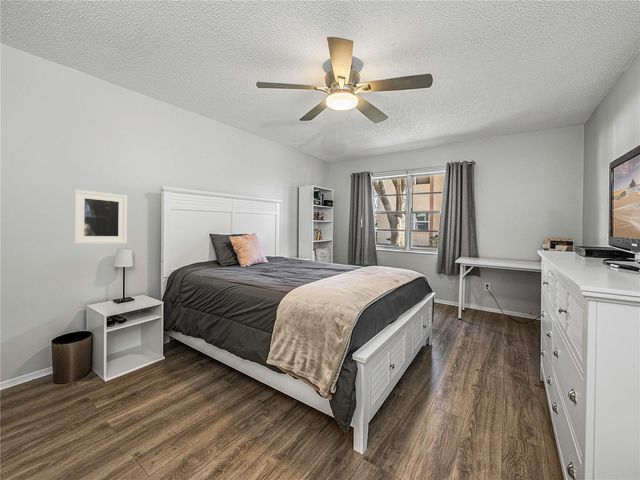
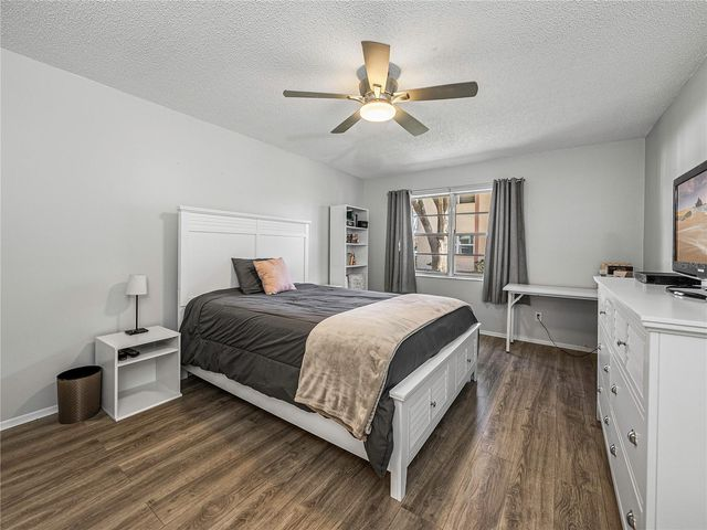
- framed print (101, 218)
